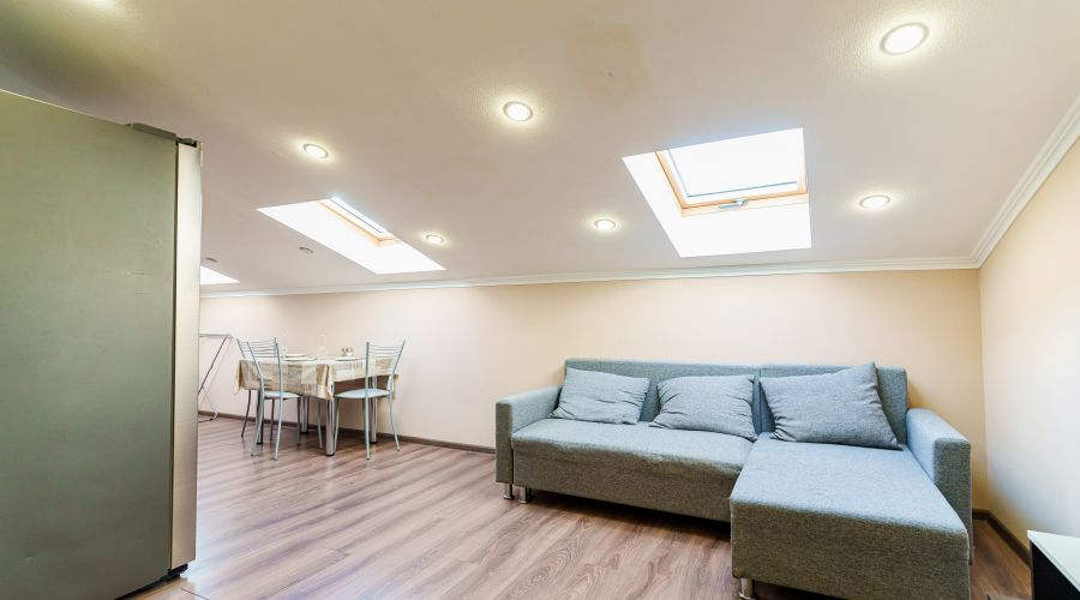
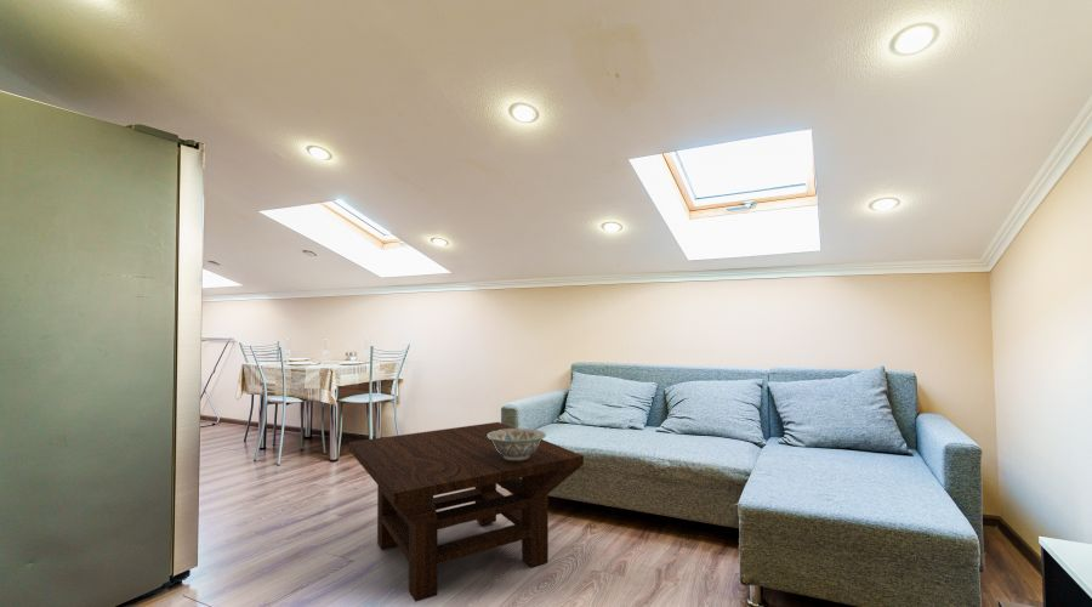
+ decorative bowl (516, 444)
+ coffee table (459, 500)
